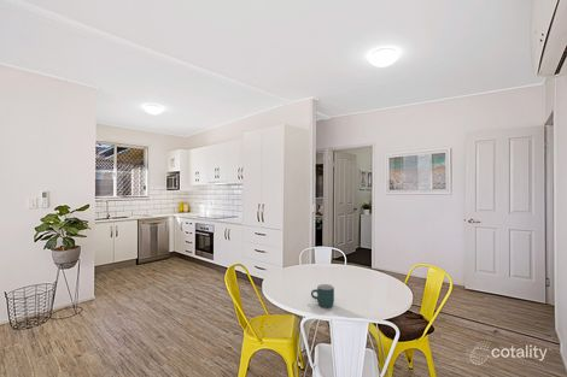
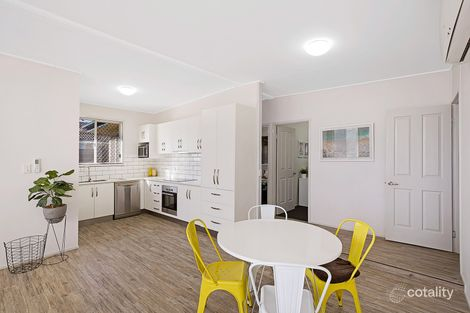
- mug (322, 295)
